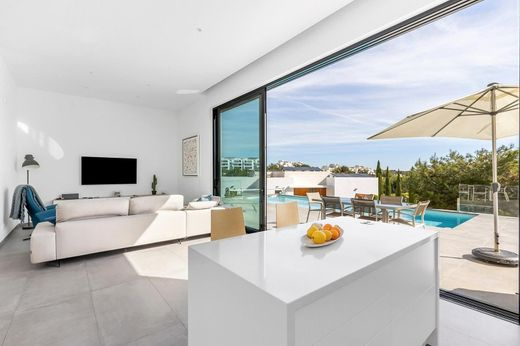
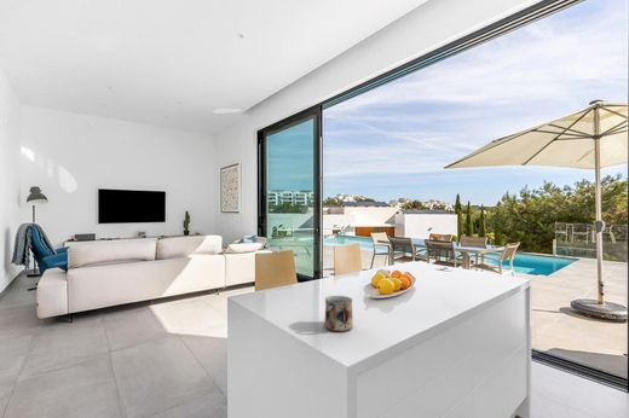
+ mug (337, 313)
